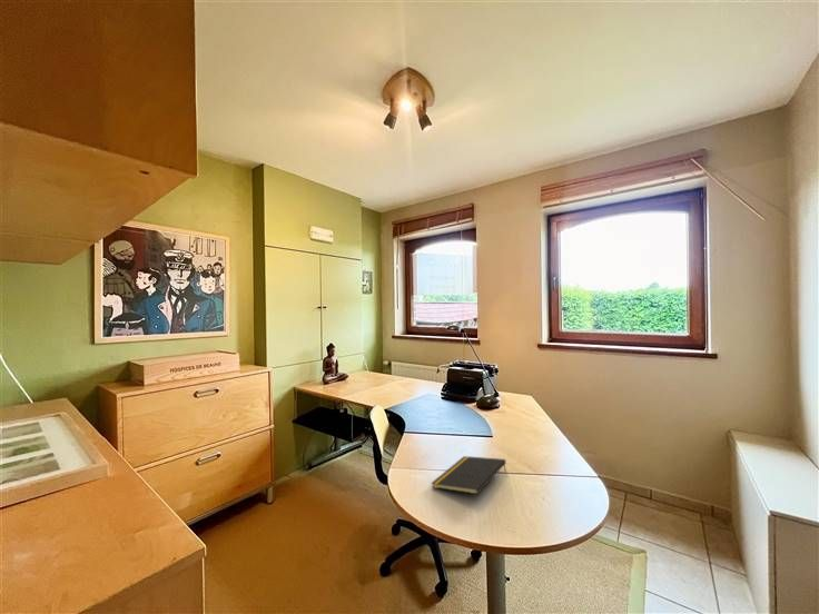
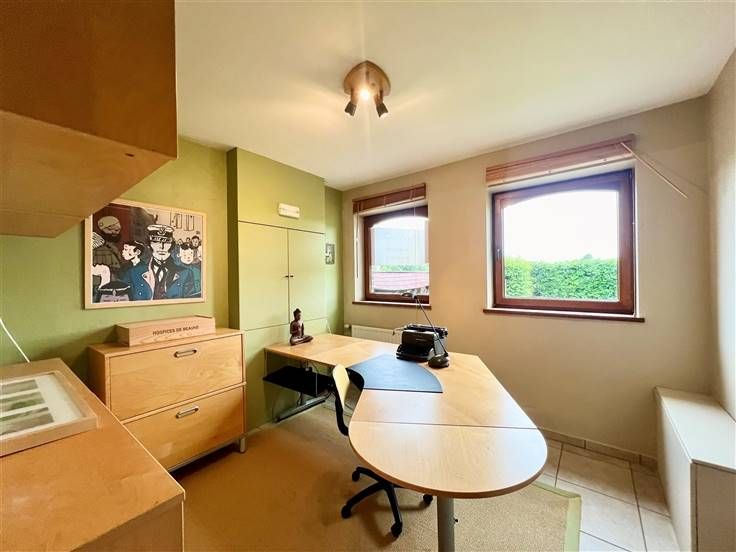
- notepad (470, 473)
